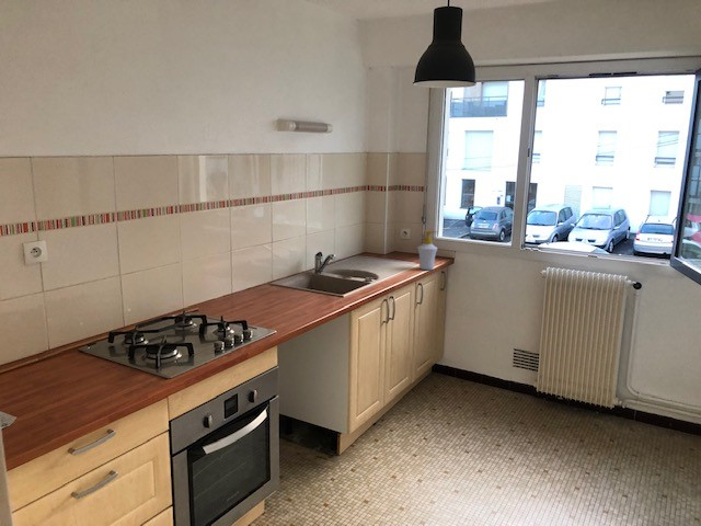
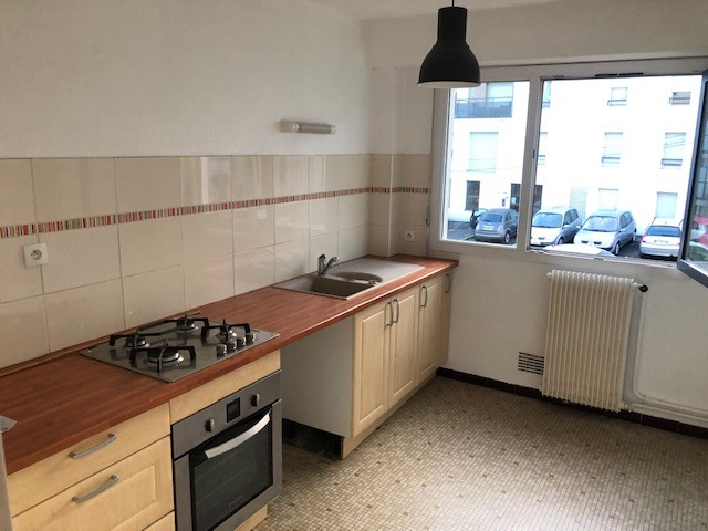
- soap bottle (427, 250)
